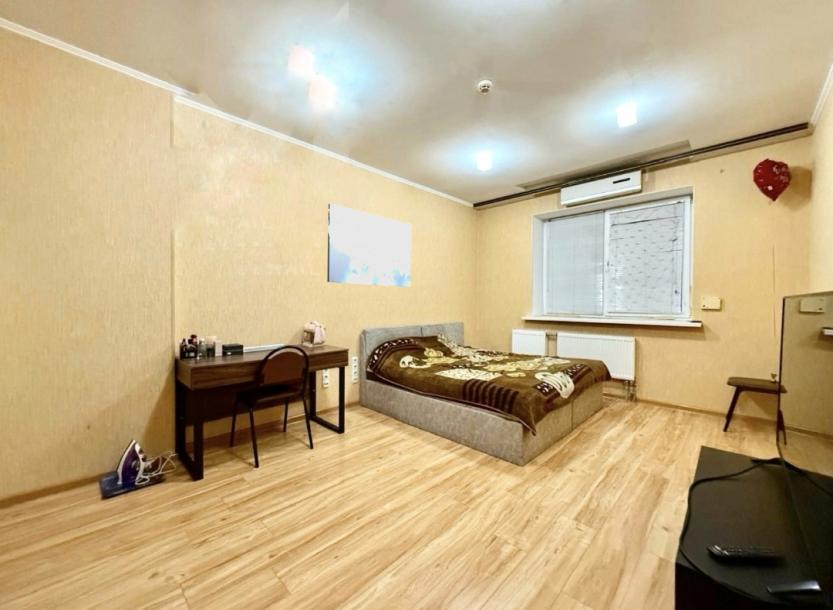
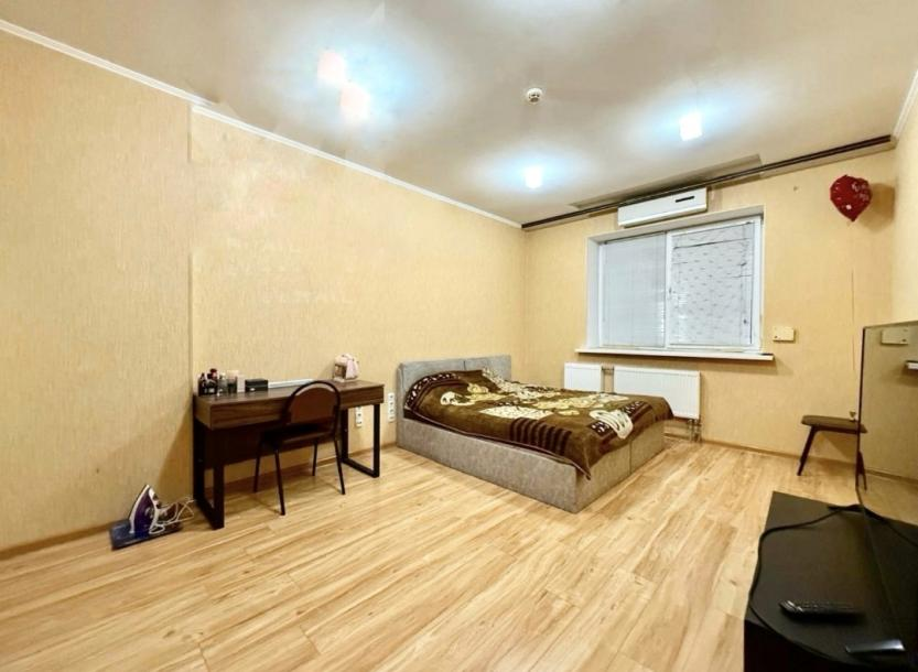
- wall art (373, 249)
